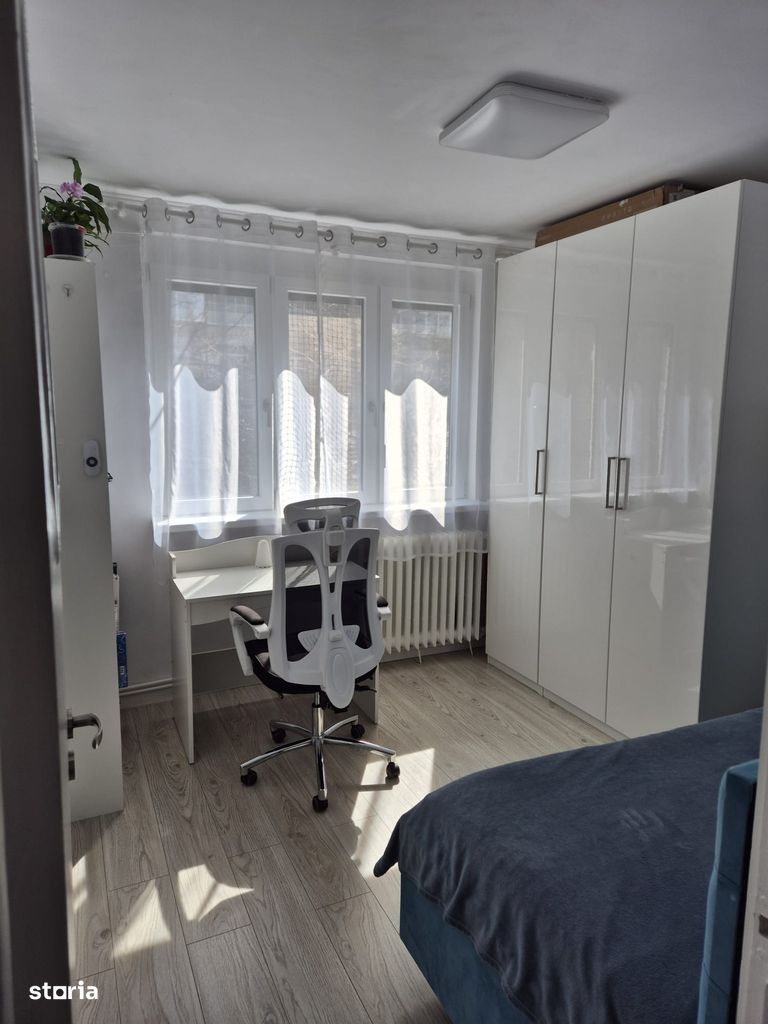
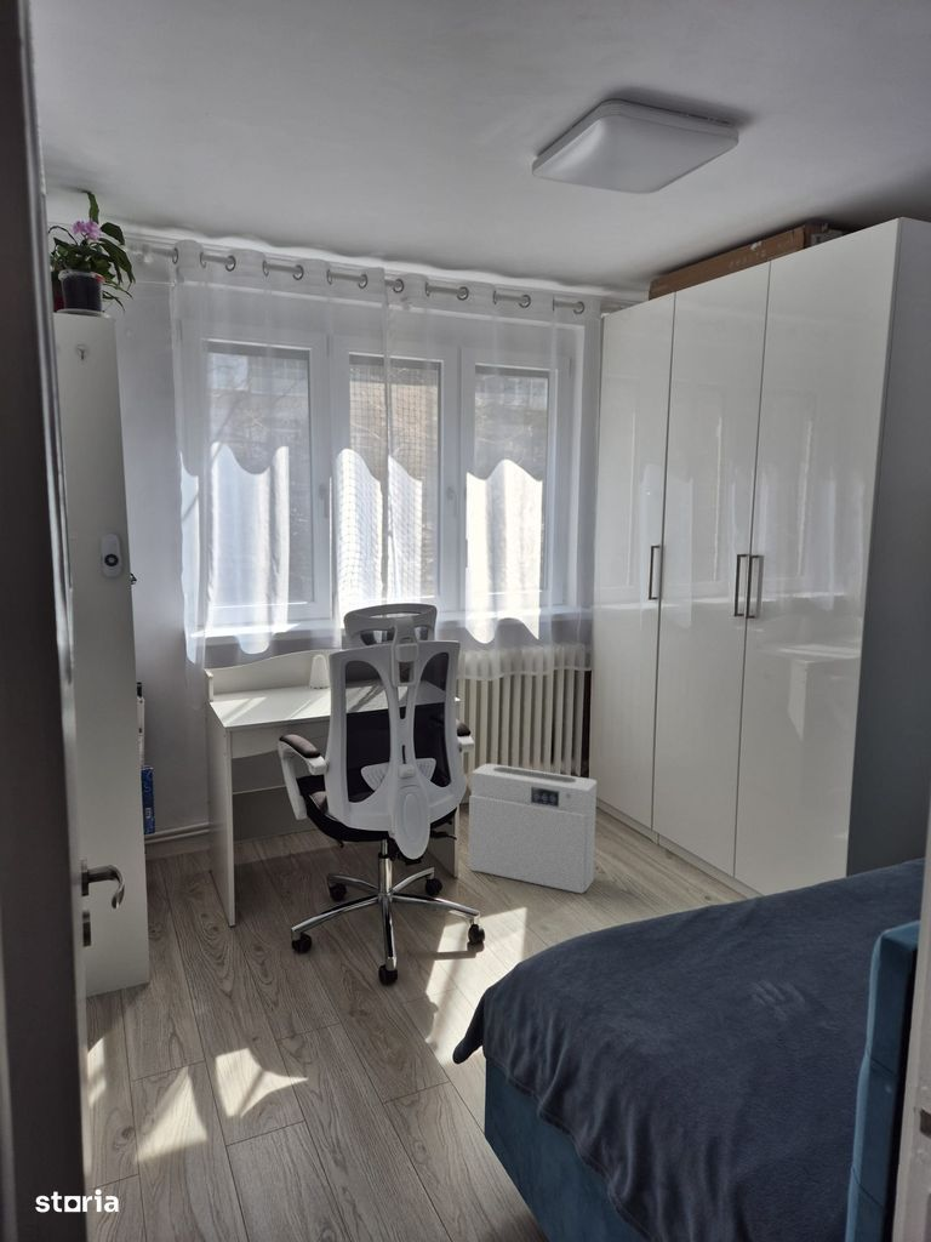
+ air purifier (532, 825)
